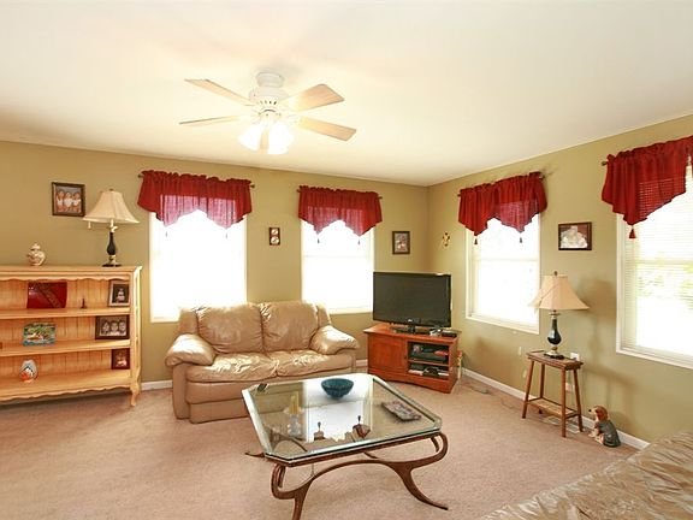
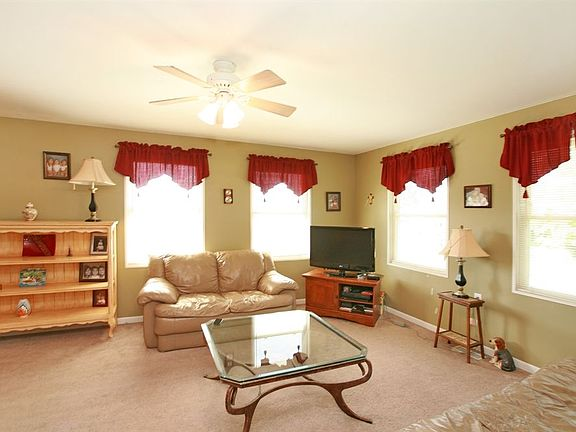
- magazine (399, 408)
- candle (294, 412)
- decorative bowl (337, 389)
